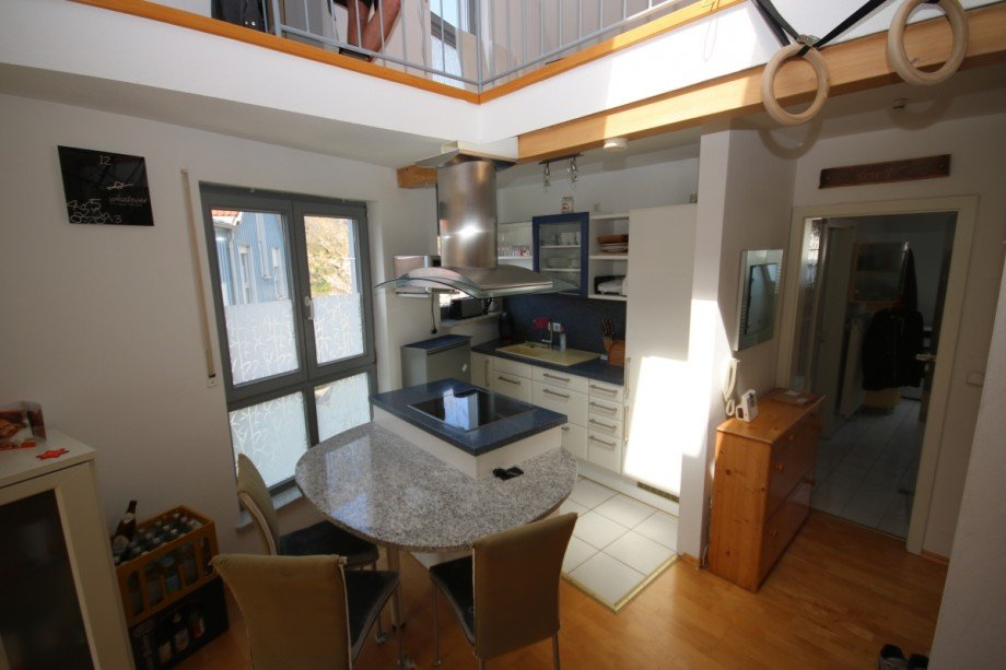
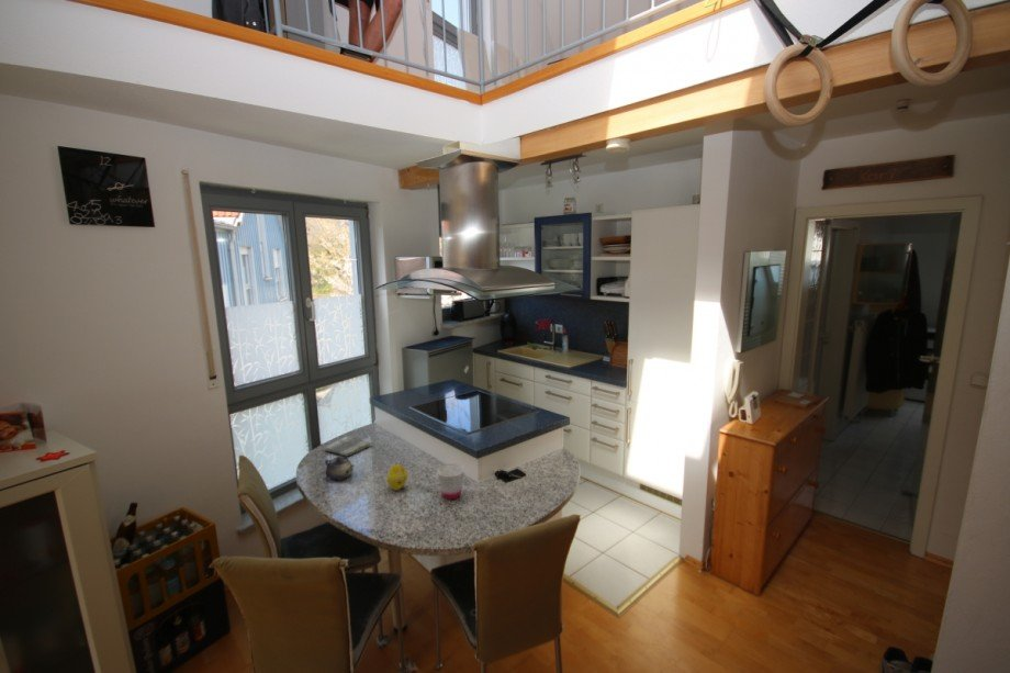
+ dish towel (348, 445)
+ fruit (396, 475)
+ teapot (339, 467)
+ cup (451, 482)
